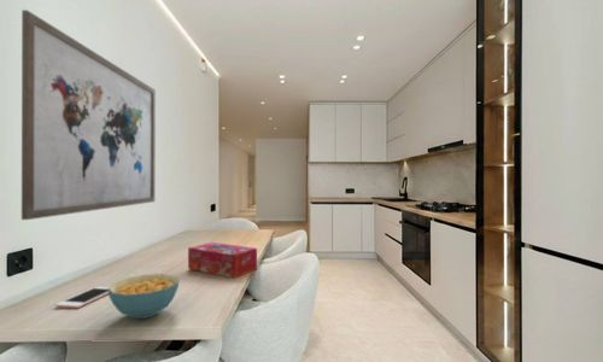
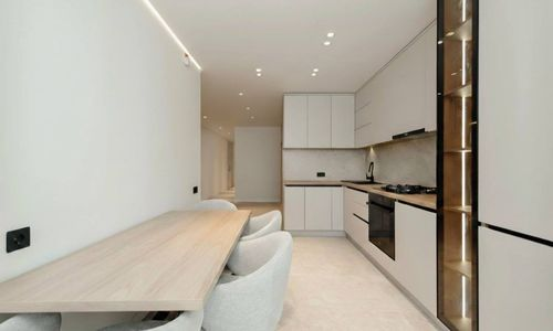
- cell phone (88, 296)
- wall art (109, 134)
- cereal bowl (145, 298)
- tissue box (222, 258)
